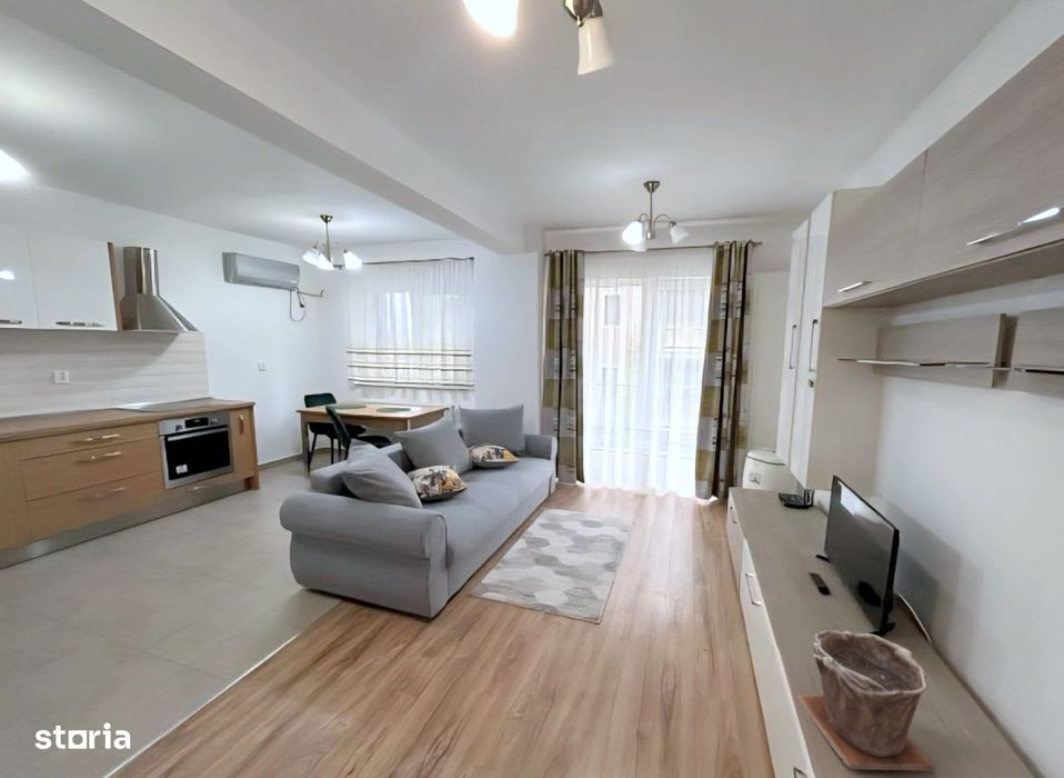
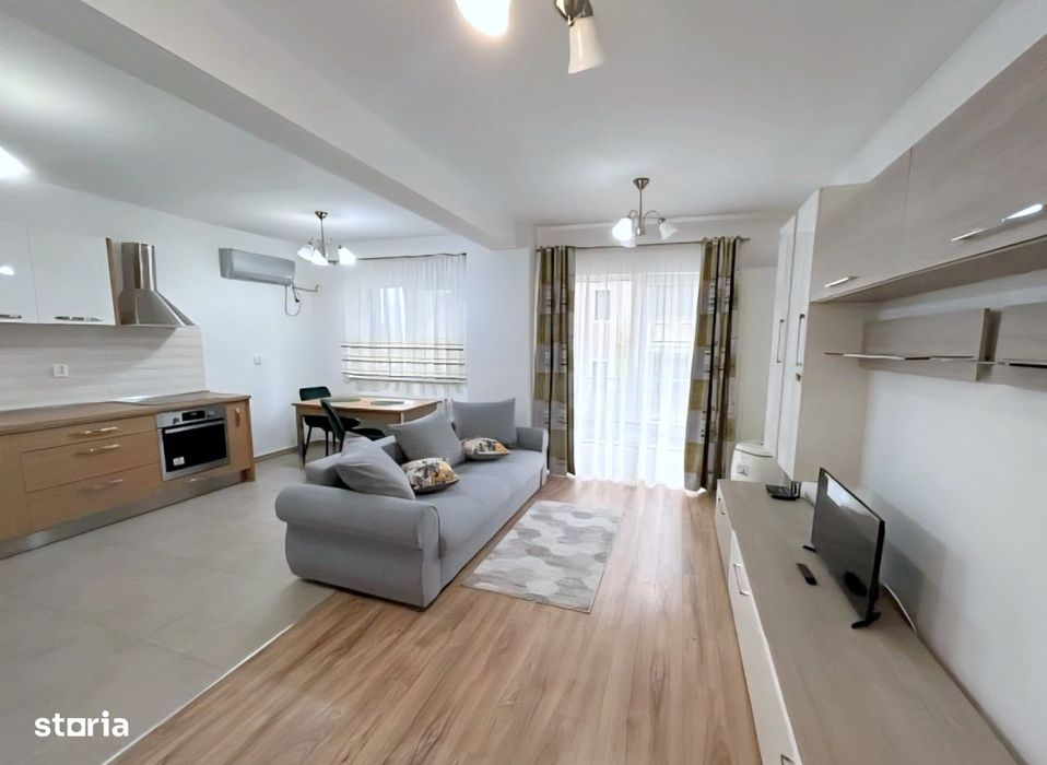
- plant pot (863, 691)
